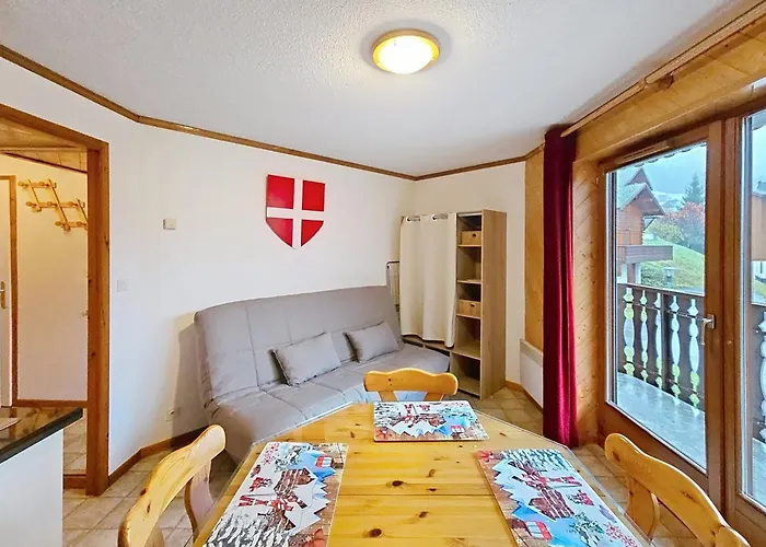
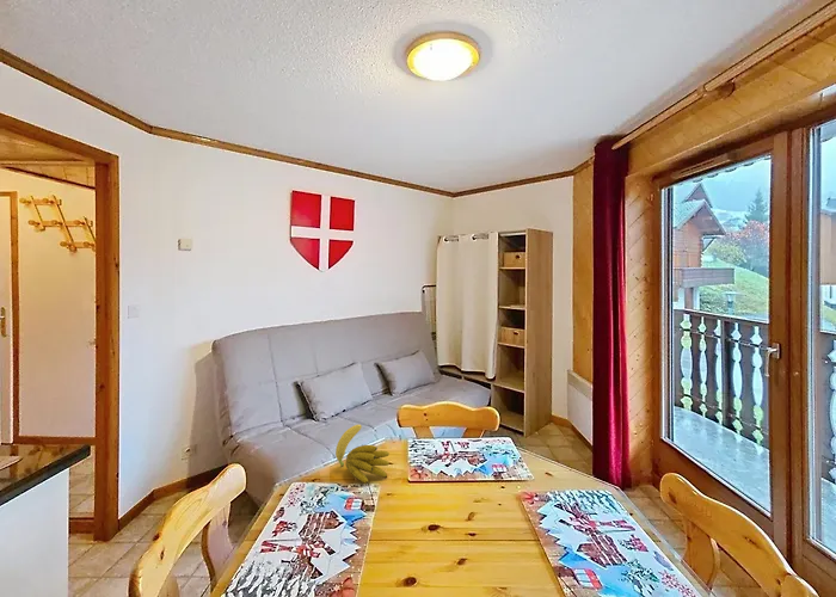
+ banana (363, 450)
